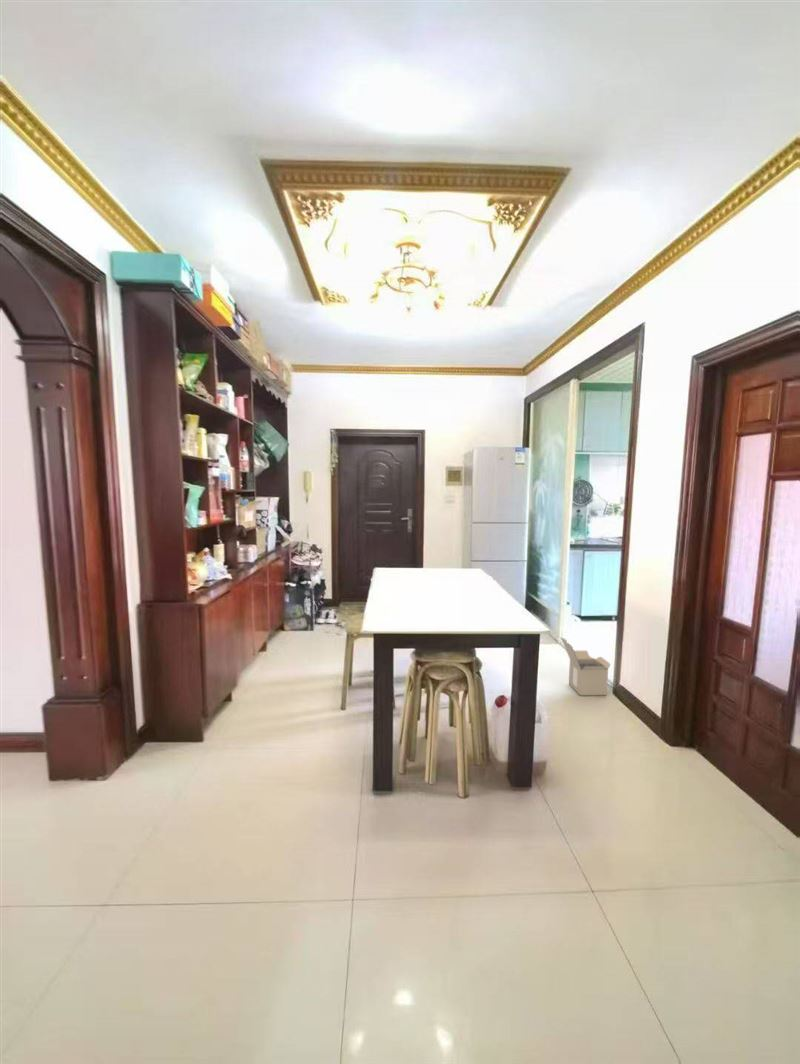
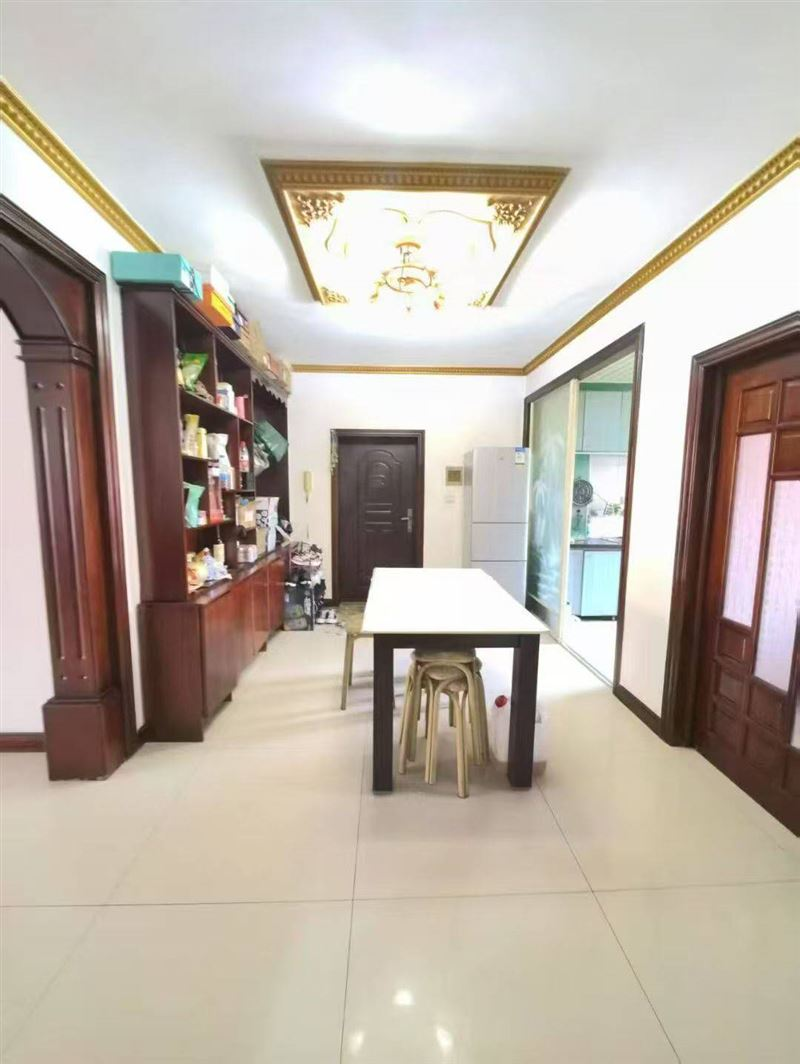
- cardboard box (584, 664)
